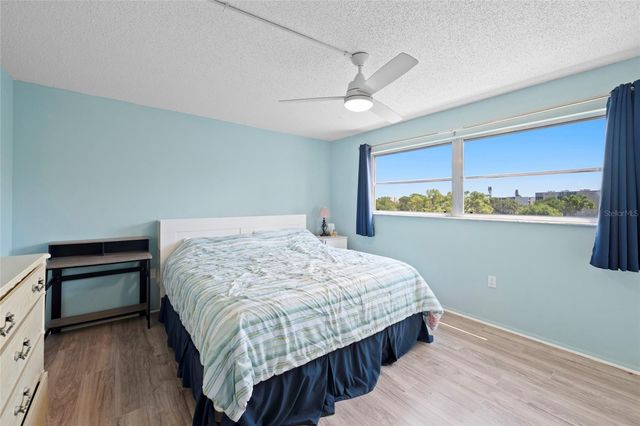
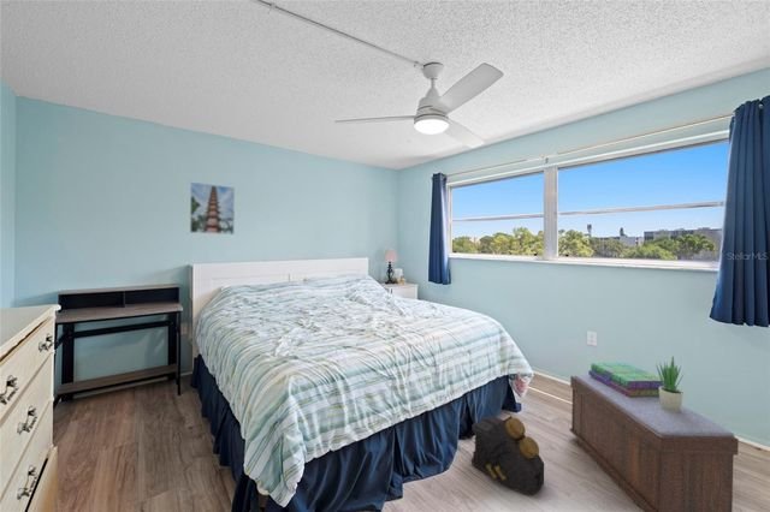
+ stack of books (626, 377)
+ potted plant (668, 381)
+ bench (638, 435)
+ backpack (504, 442)
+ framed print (212, 209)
